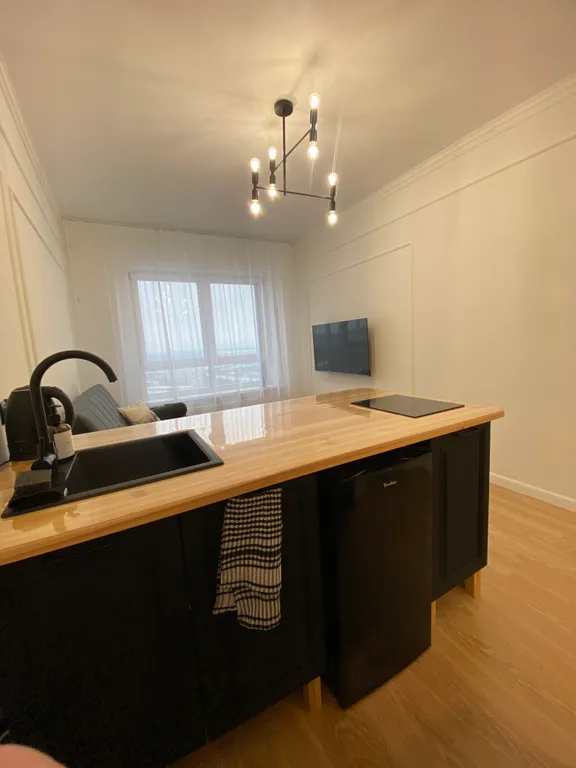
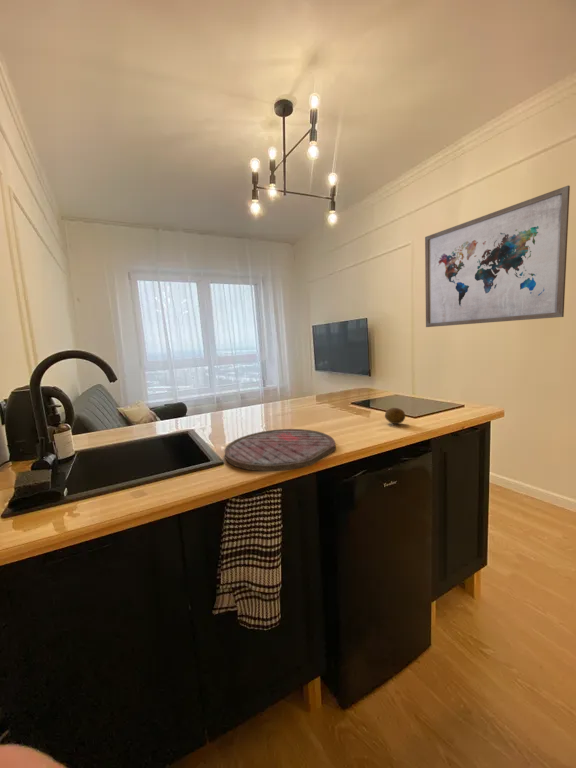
+ fruit (395, 415)
+ cutting board (280, 446)
+ wall art (483, 270)
